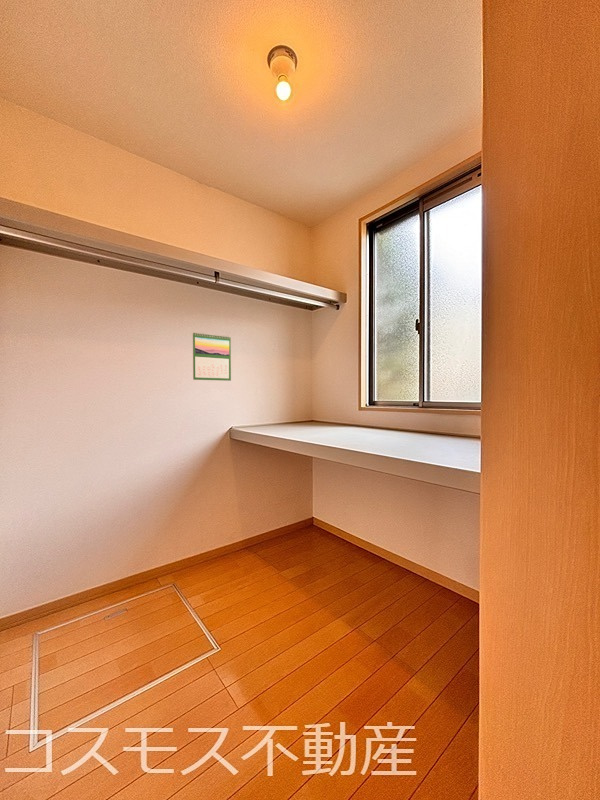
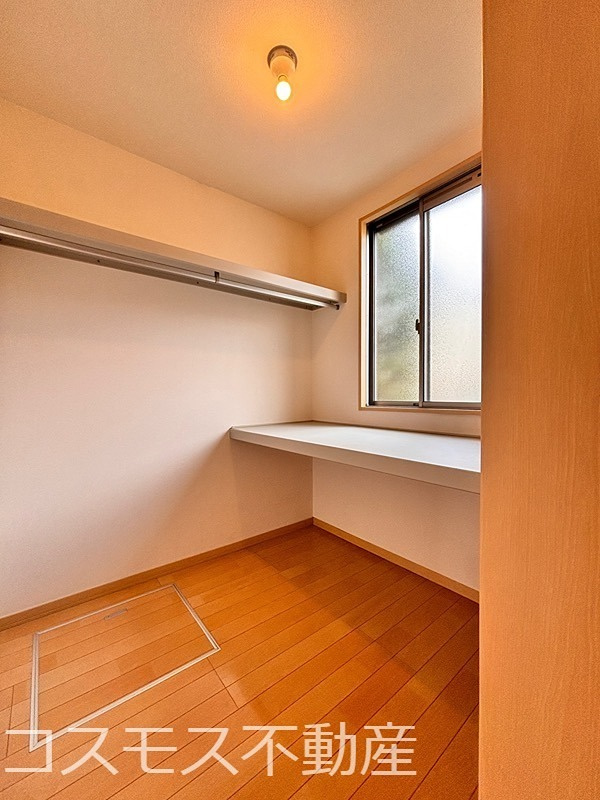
- calendar (212, 356)
